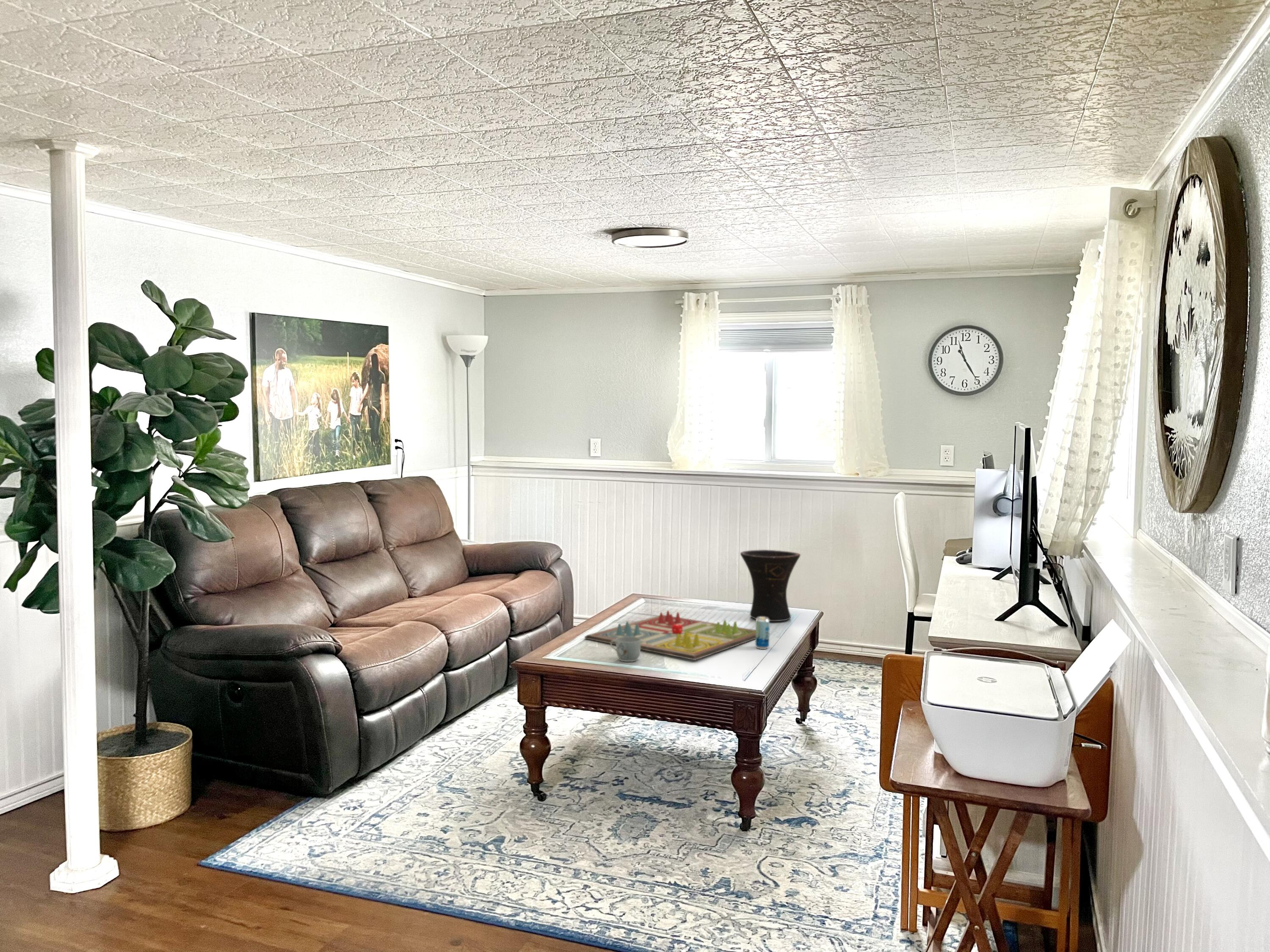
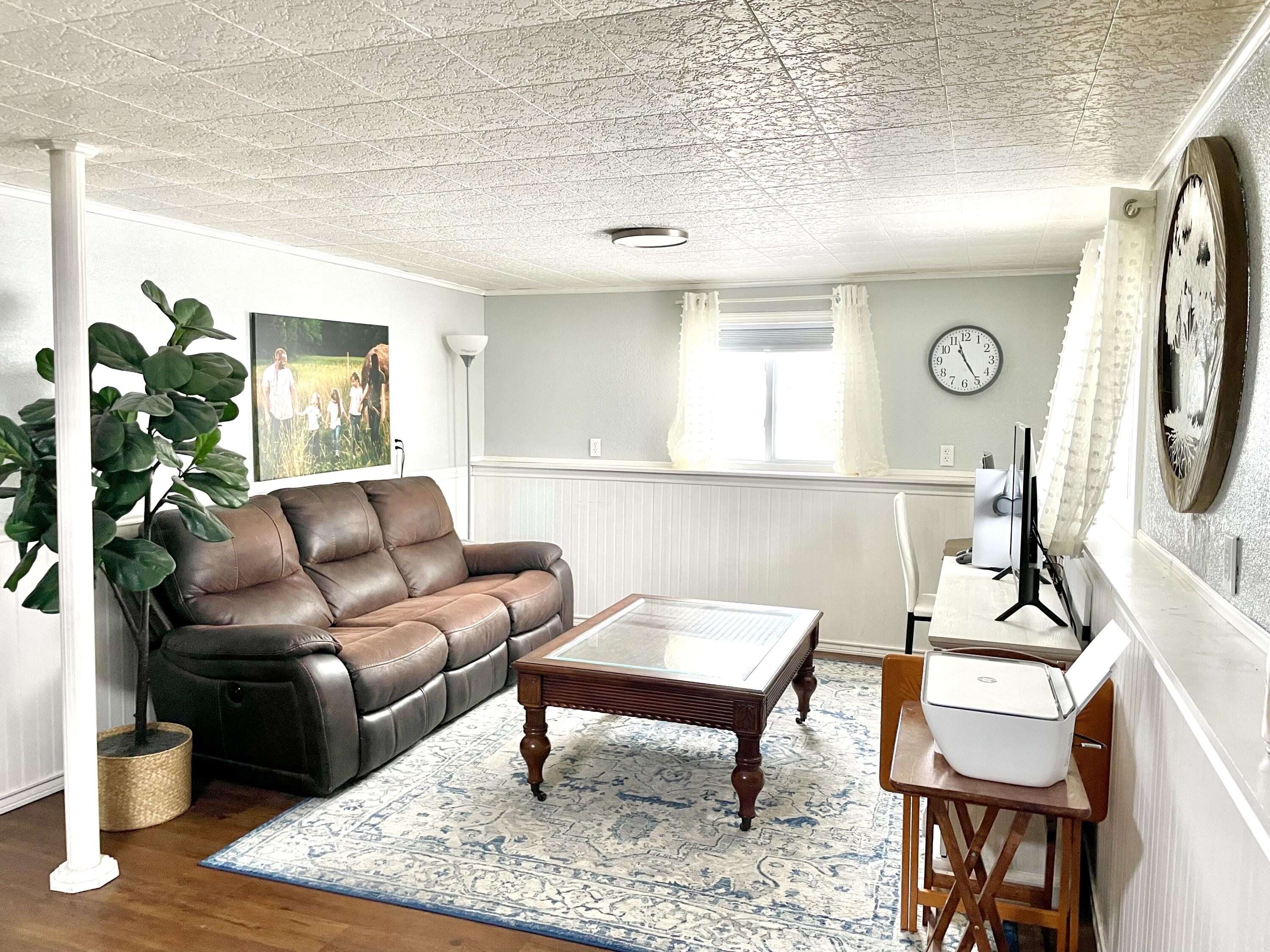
- vase (769, 585)
- beverage can (762, 633)
- gameboard (677, 629)
- mug (625, 649)
